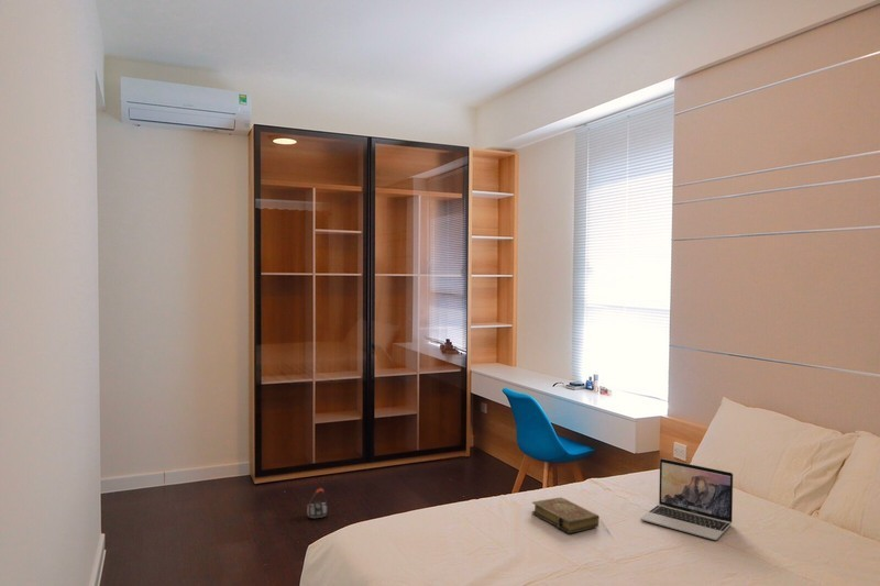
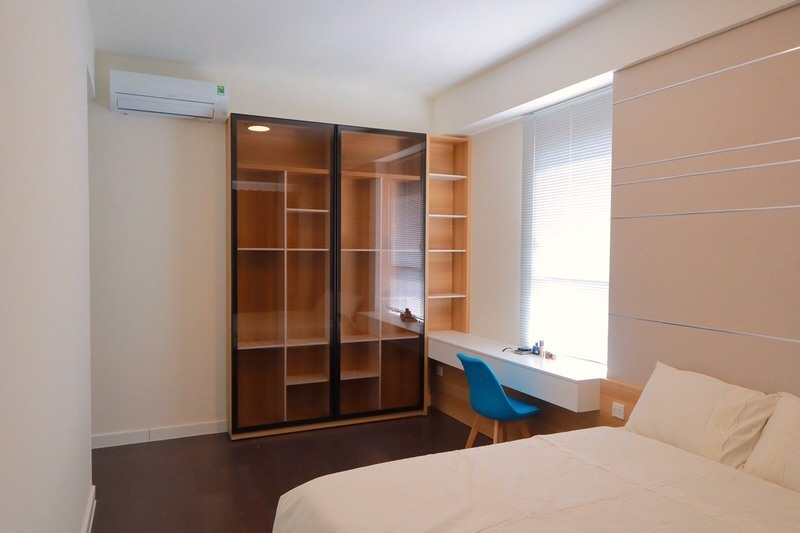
- laptop (685, 496)
- book (564, 513)
- bag (314, 496)
